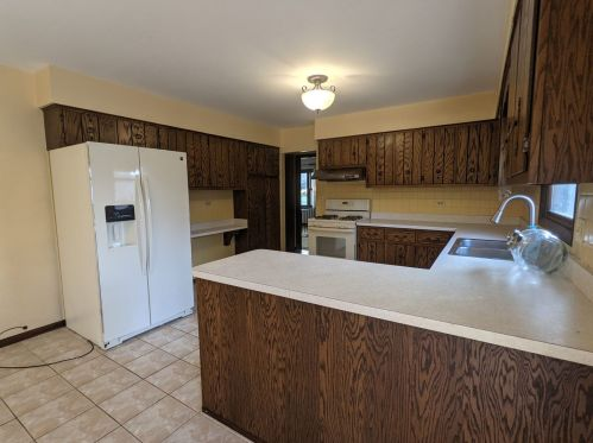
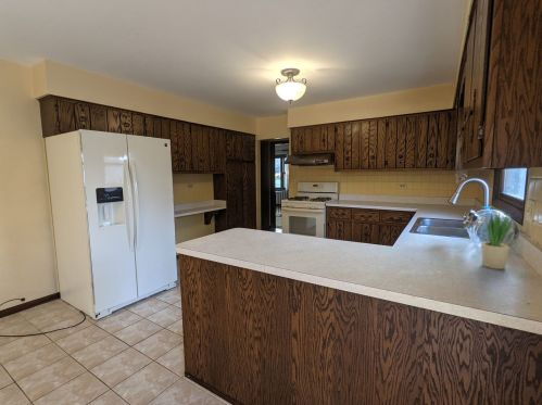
+ potted plant (496, 236)
